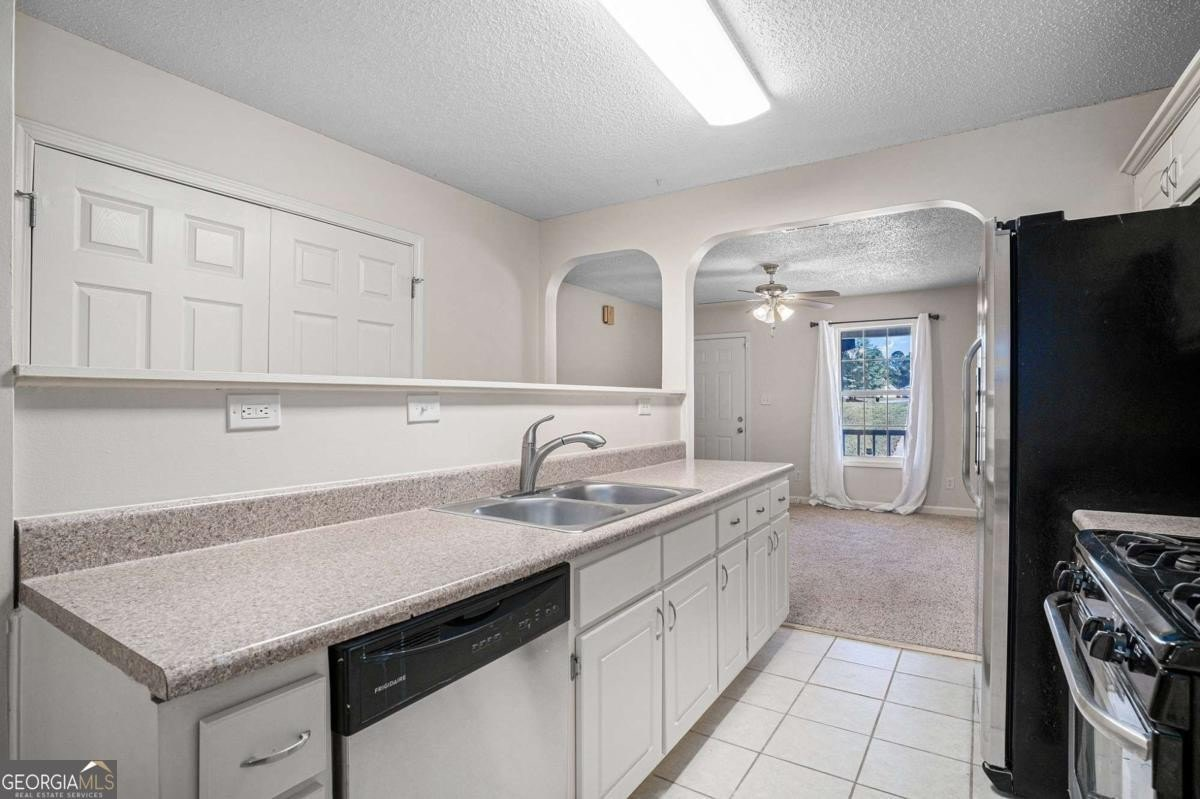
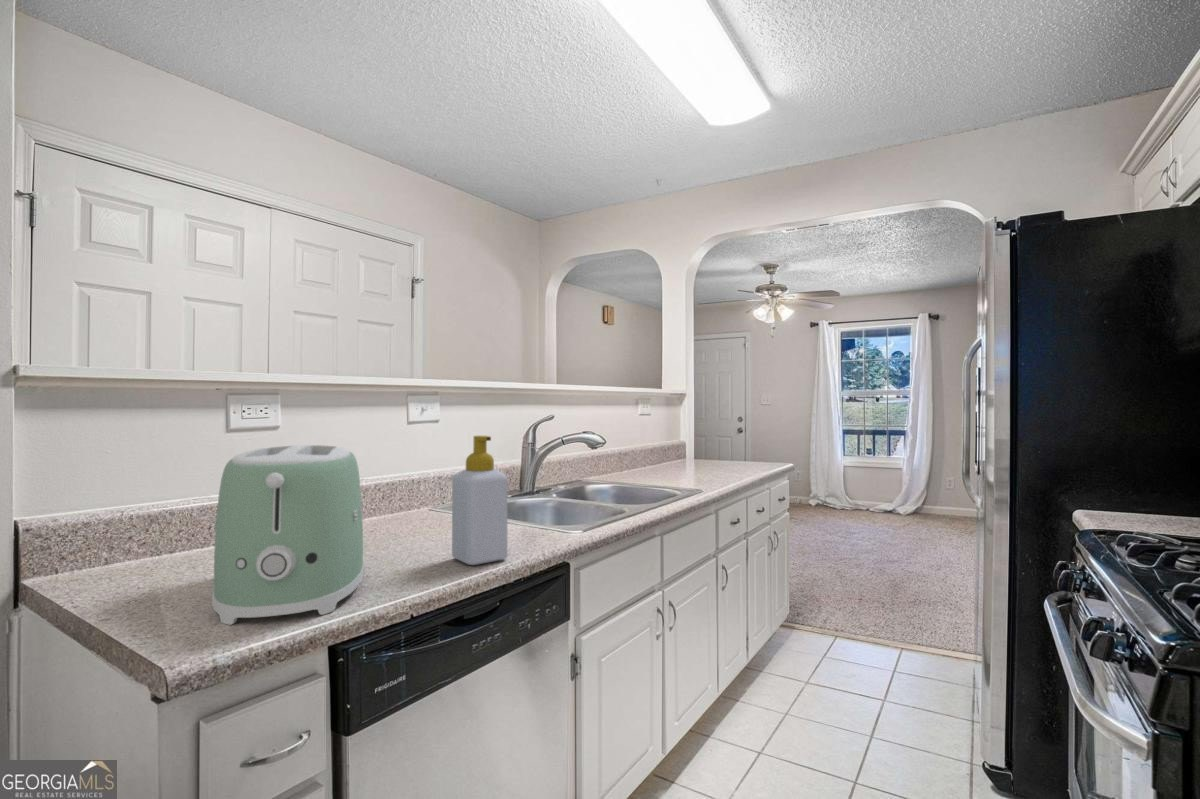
+ toaster (294, 517)
+ soap bottle (479, 497)
